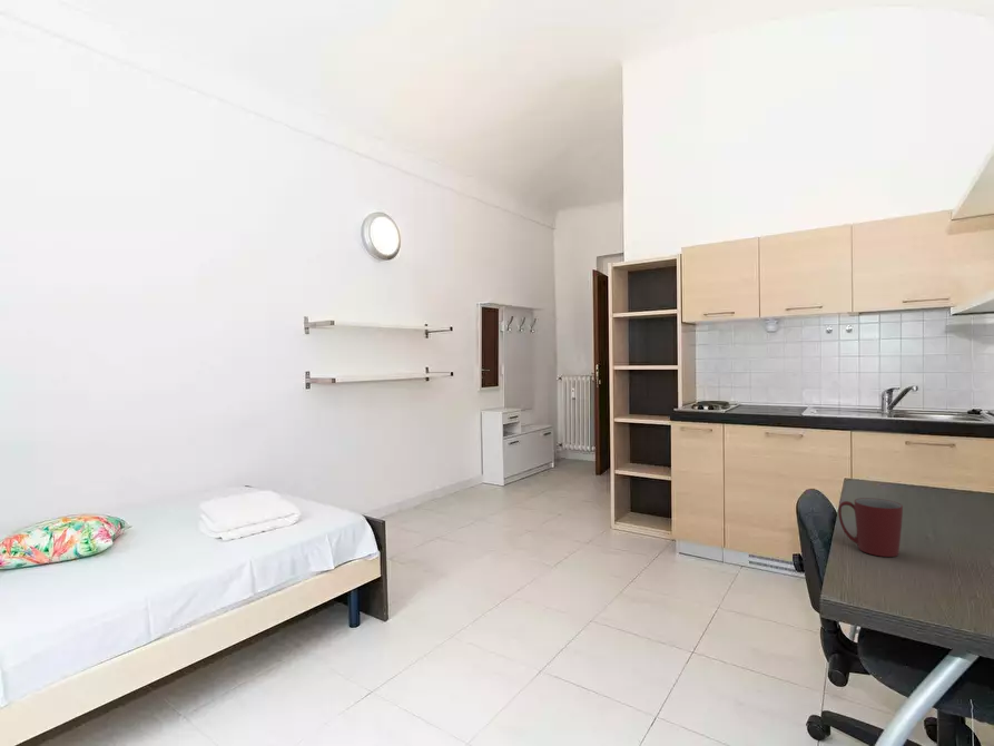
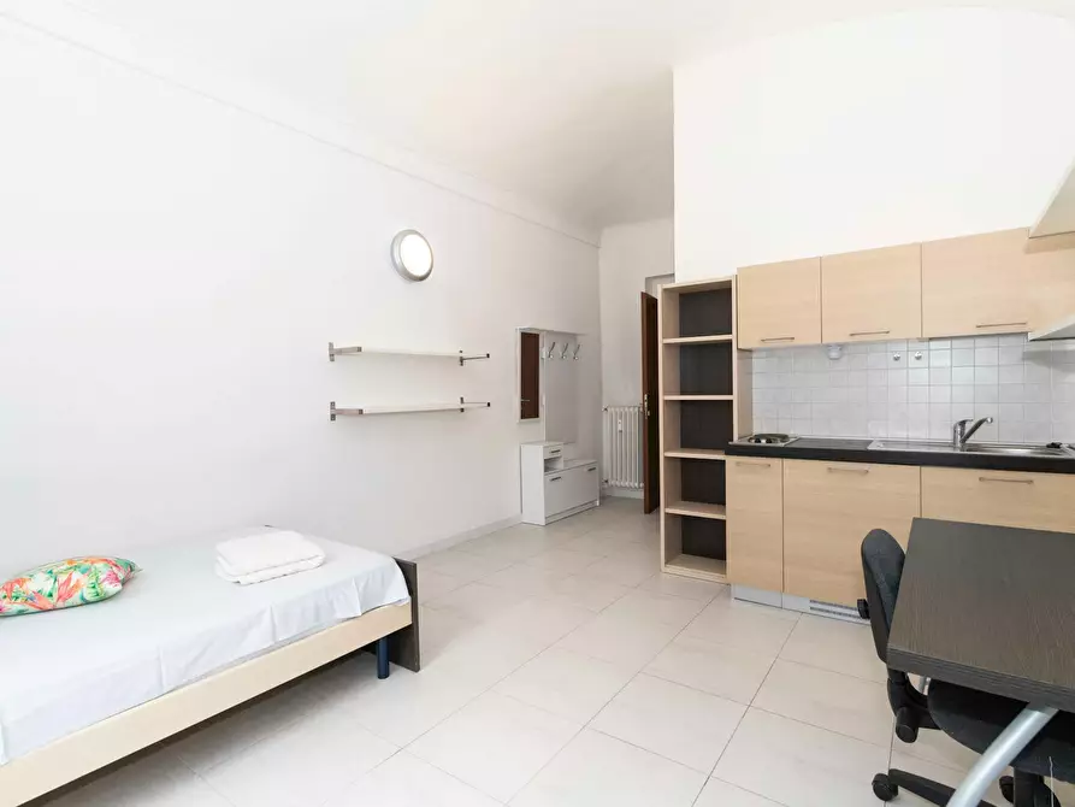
- mug (869, 526)
